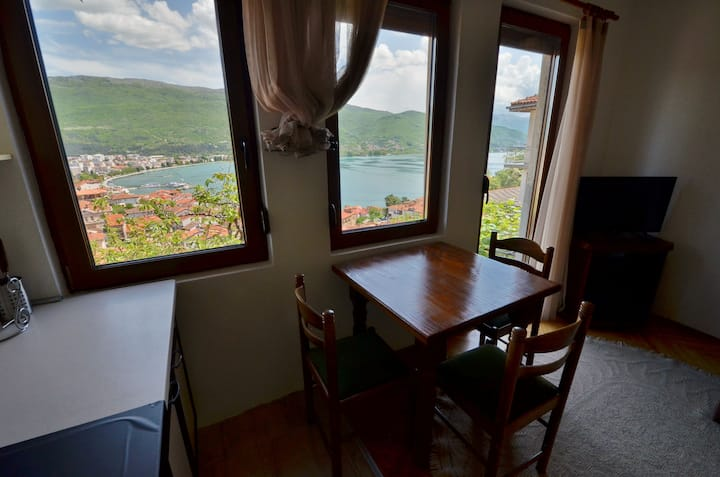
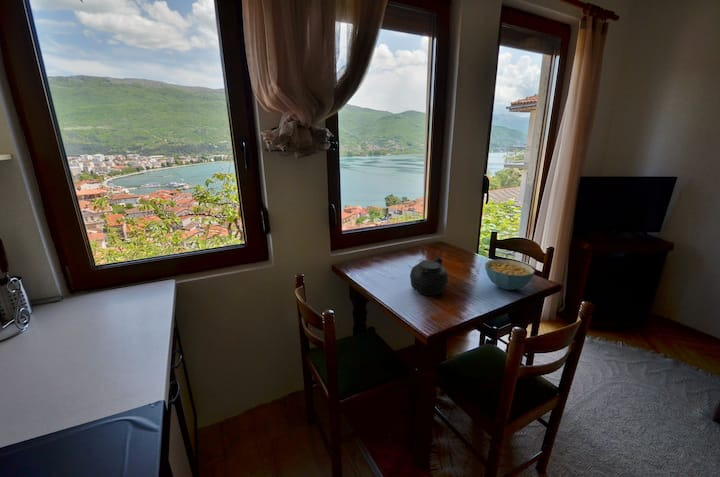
+ teapot (430, 275)
+ cereal bowl (507, 277)
